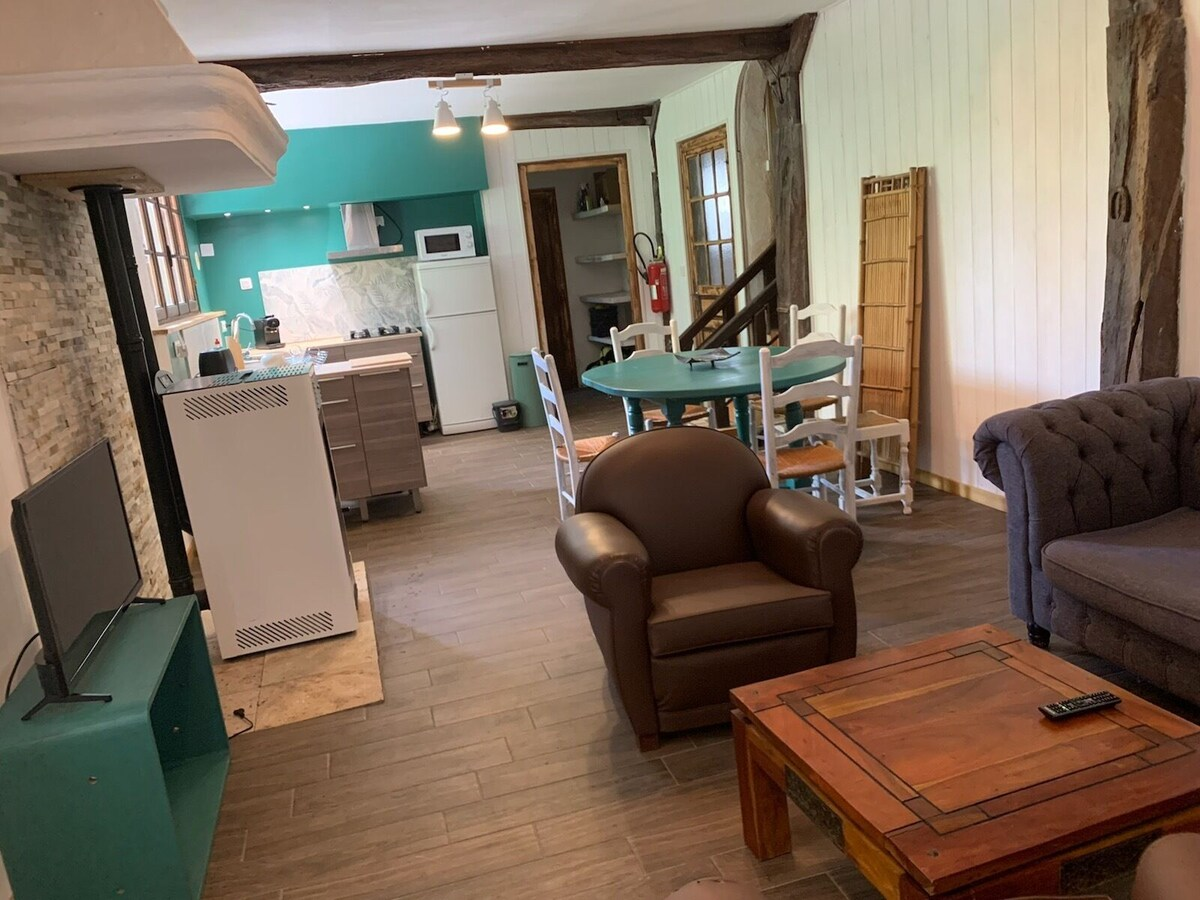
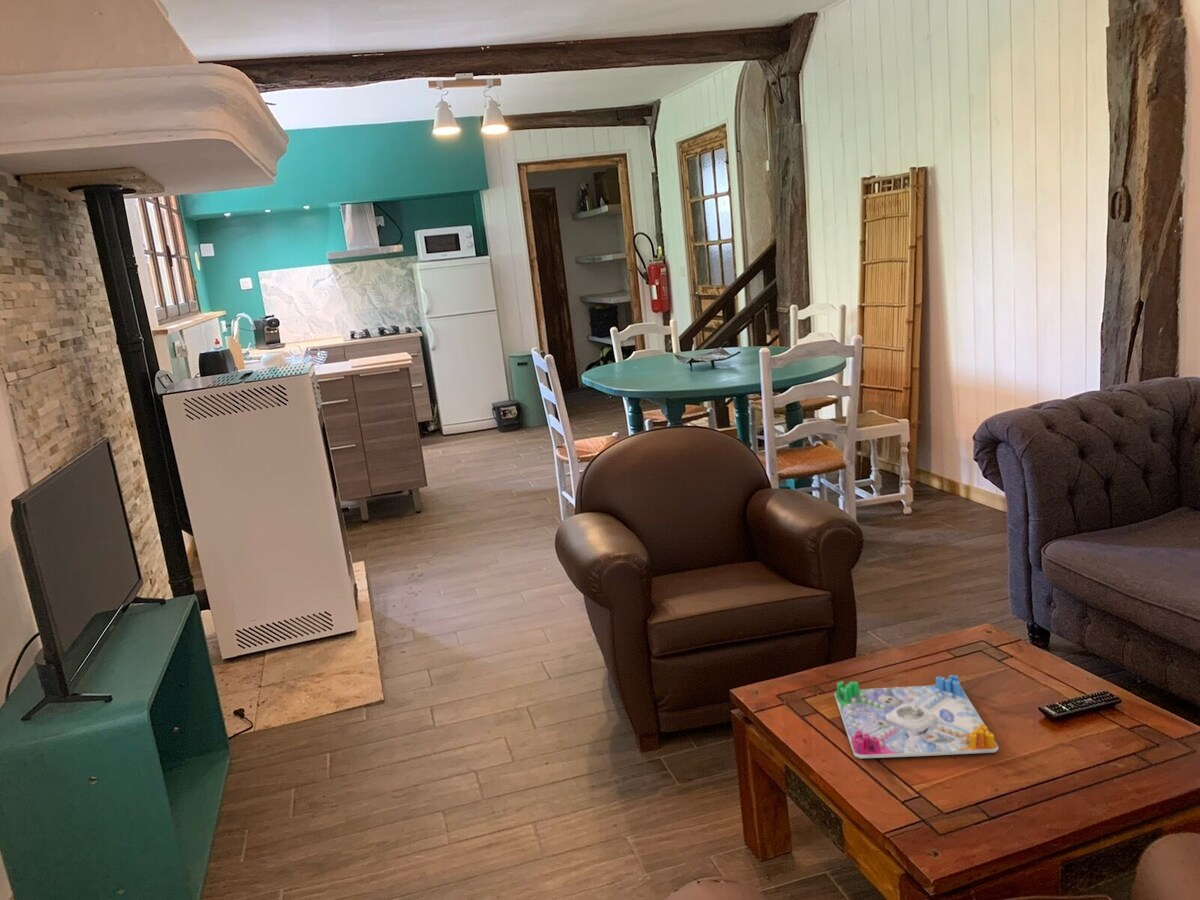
+ board game (910, 713)
